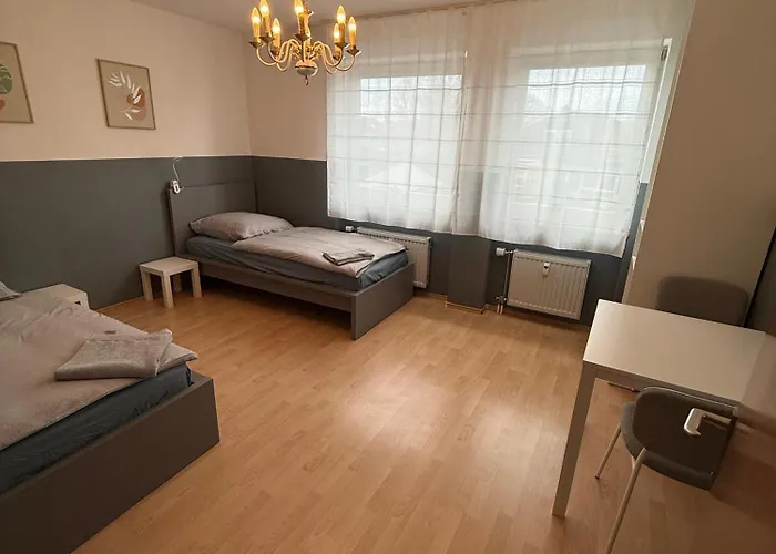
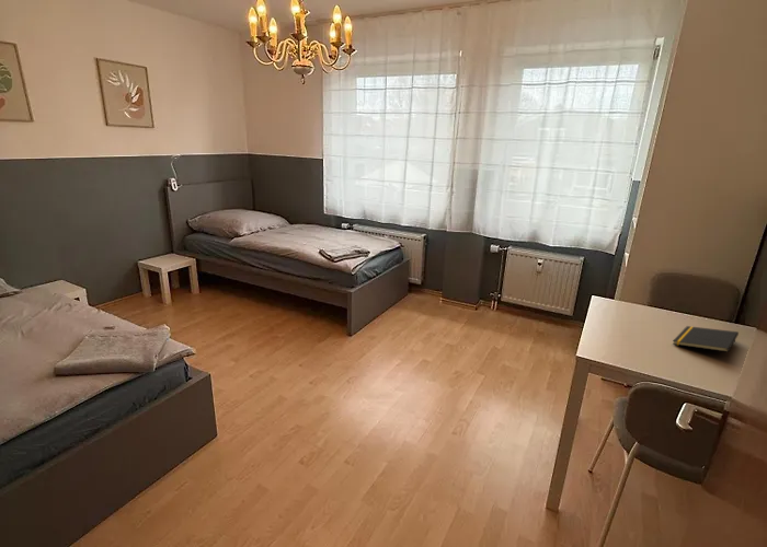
+ notepad (706, 337)
